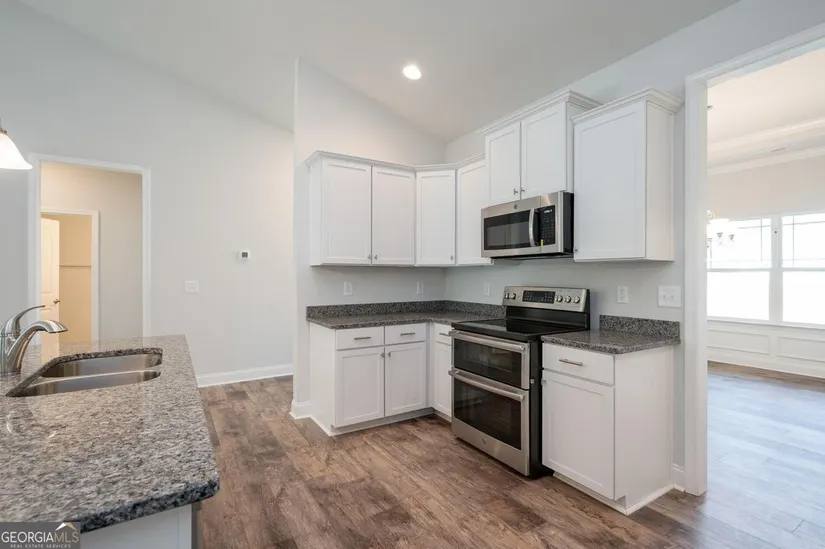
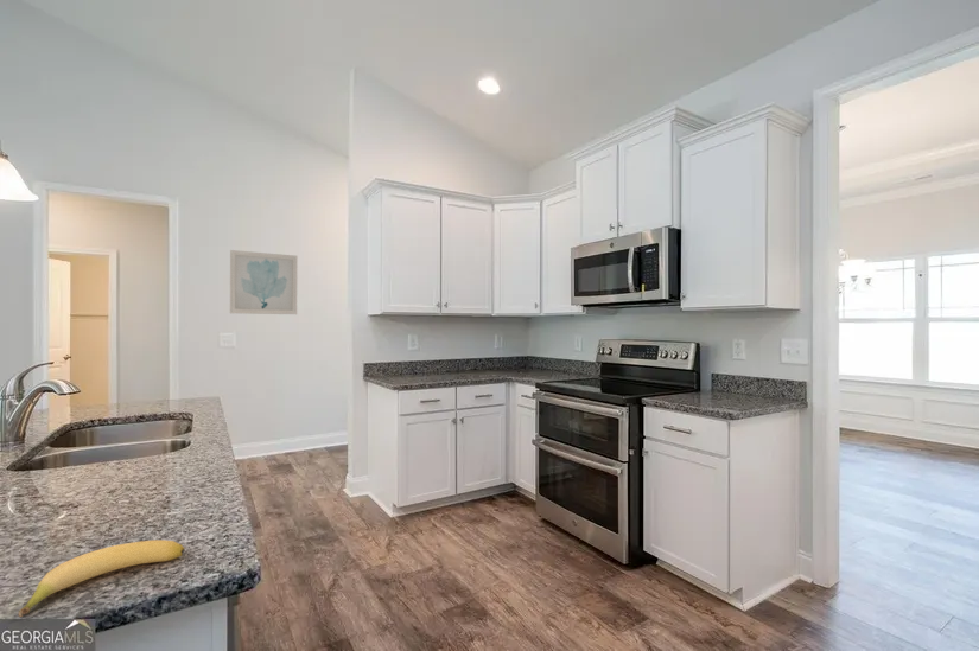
+ banana (109, 566)
+ wall art (265, 283)
